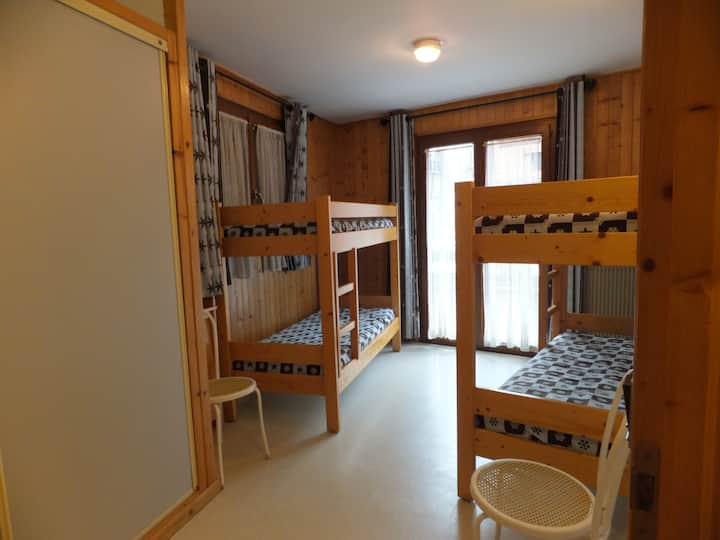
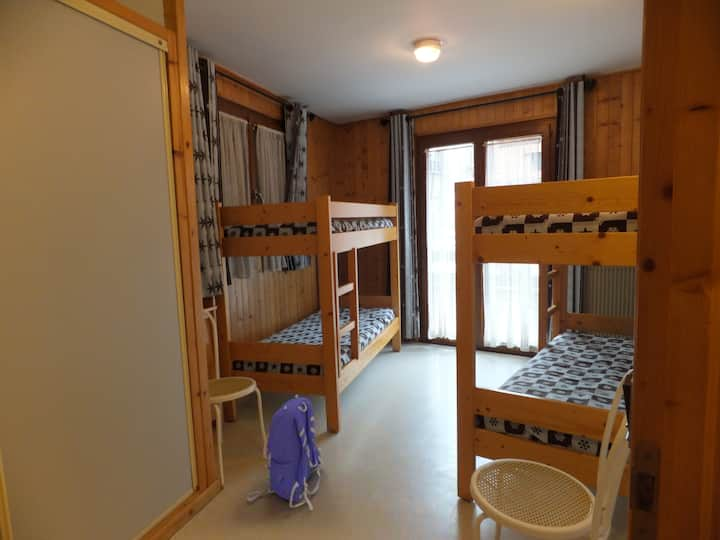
+ backpack (288, 443)
